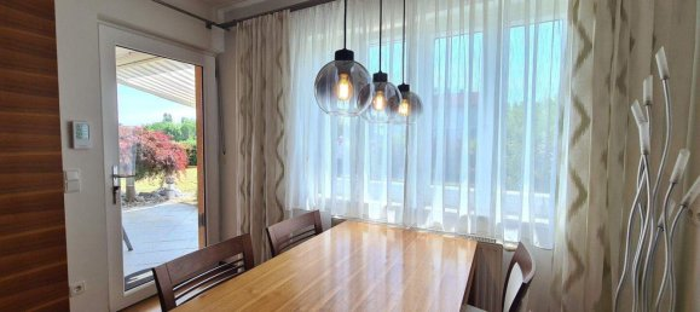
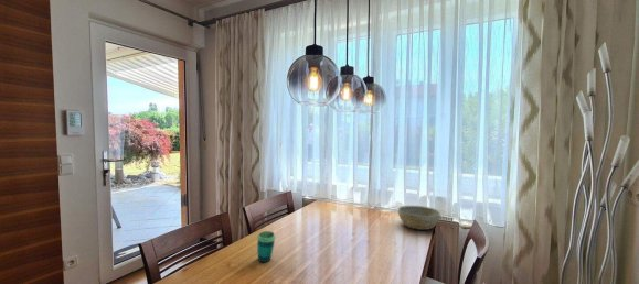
+ cup (266, 247)
+ bowl (418, 217)
